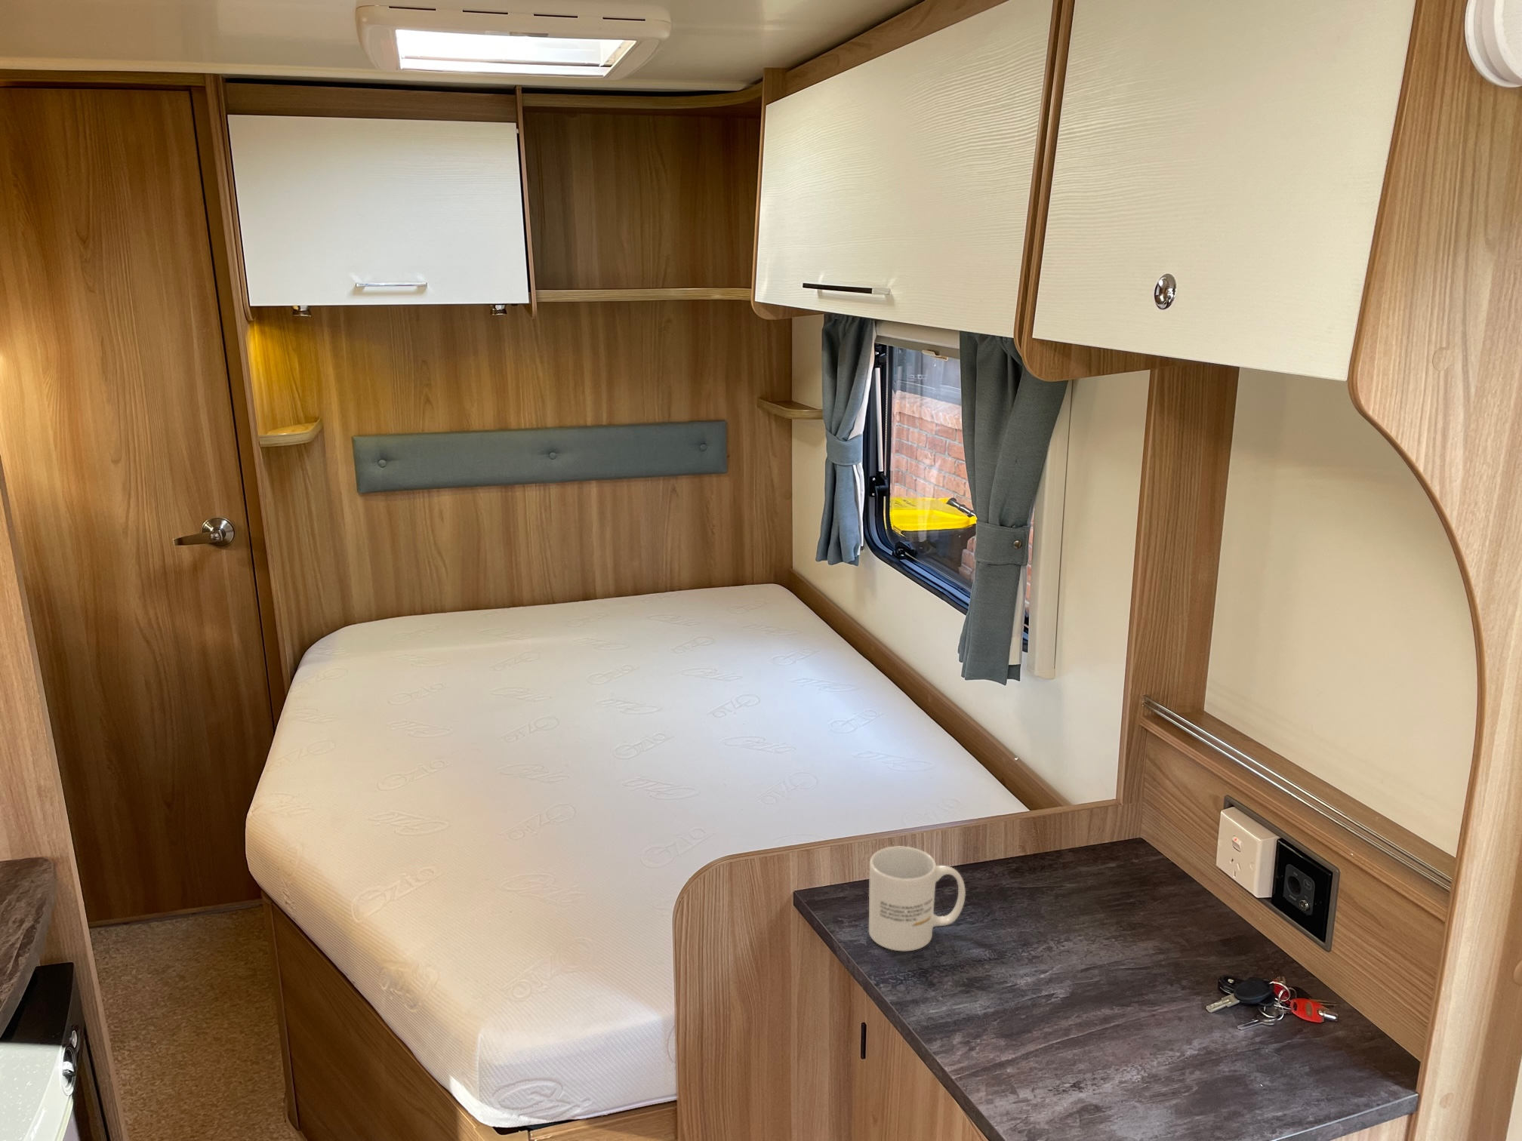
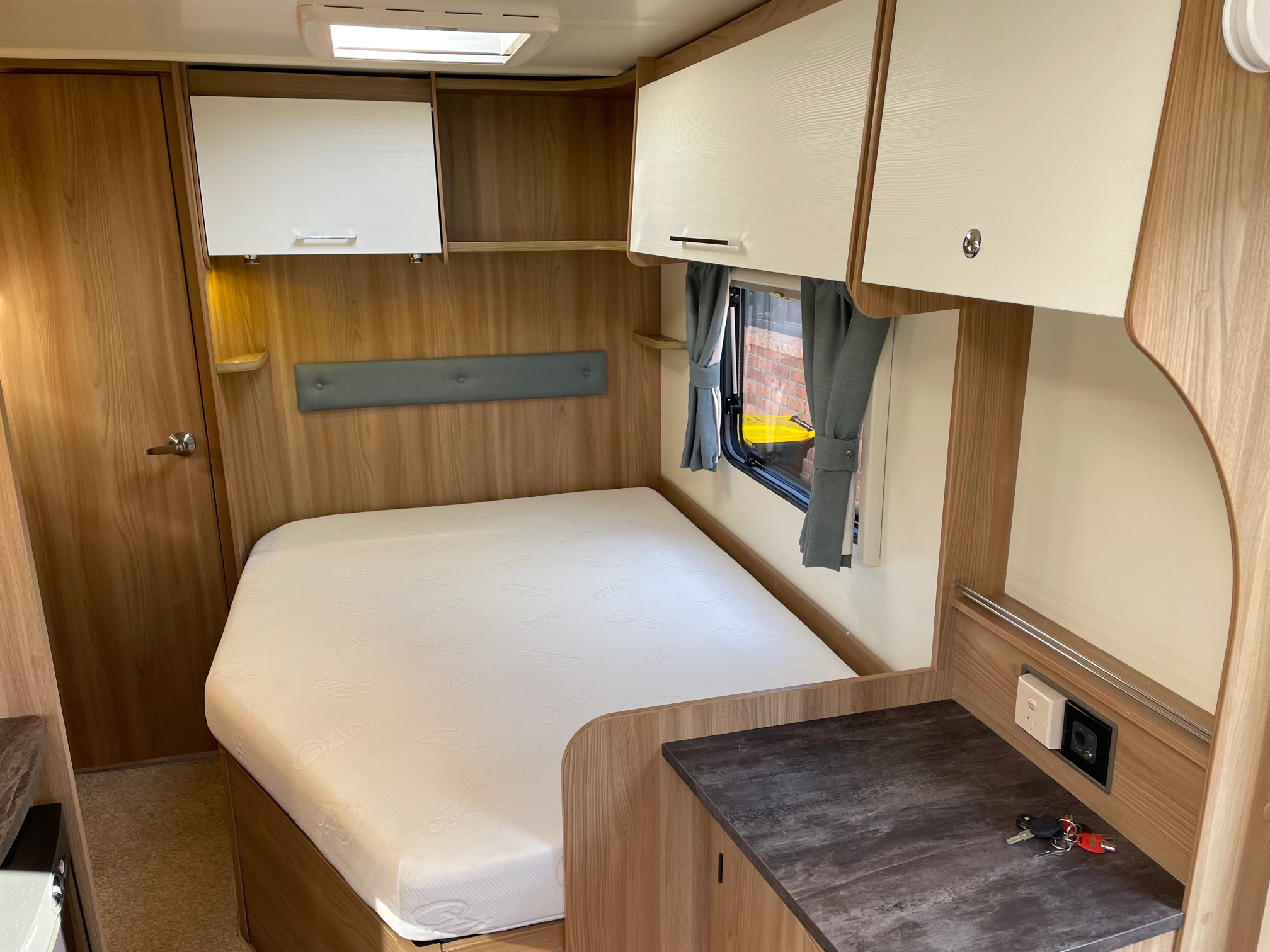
- mug (911, 894)
